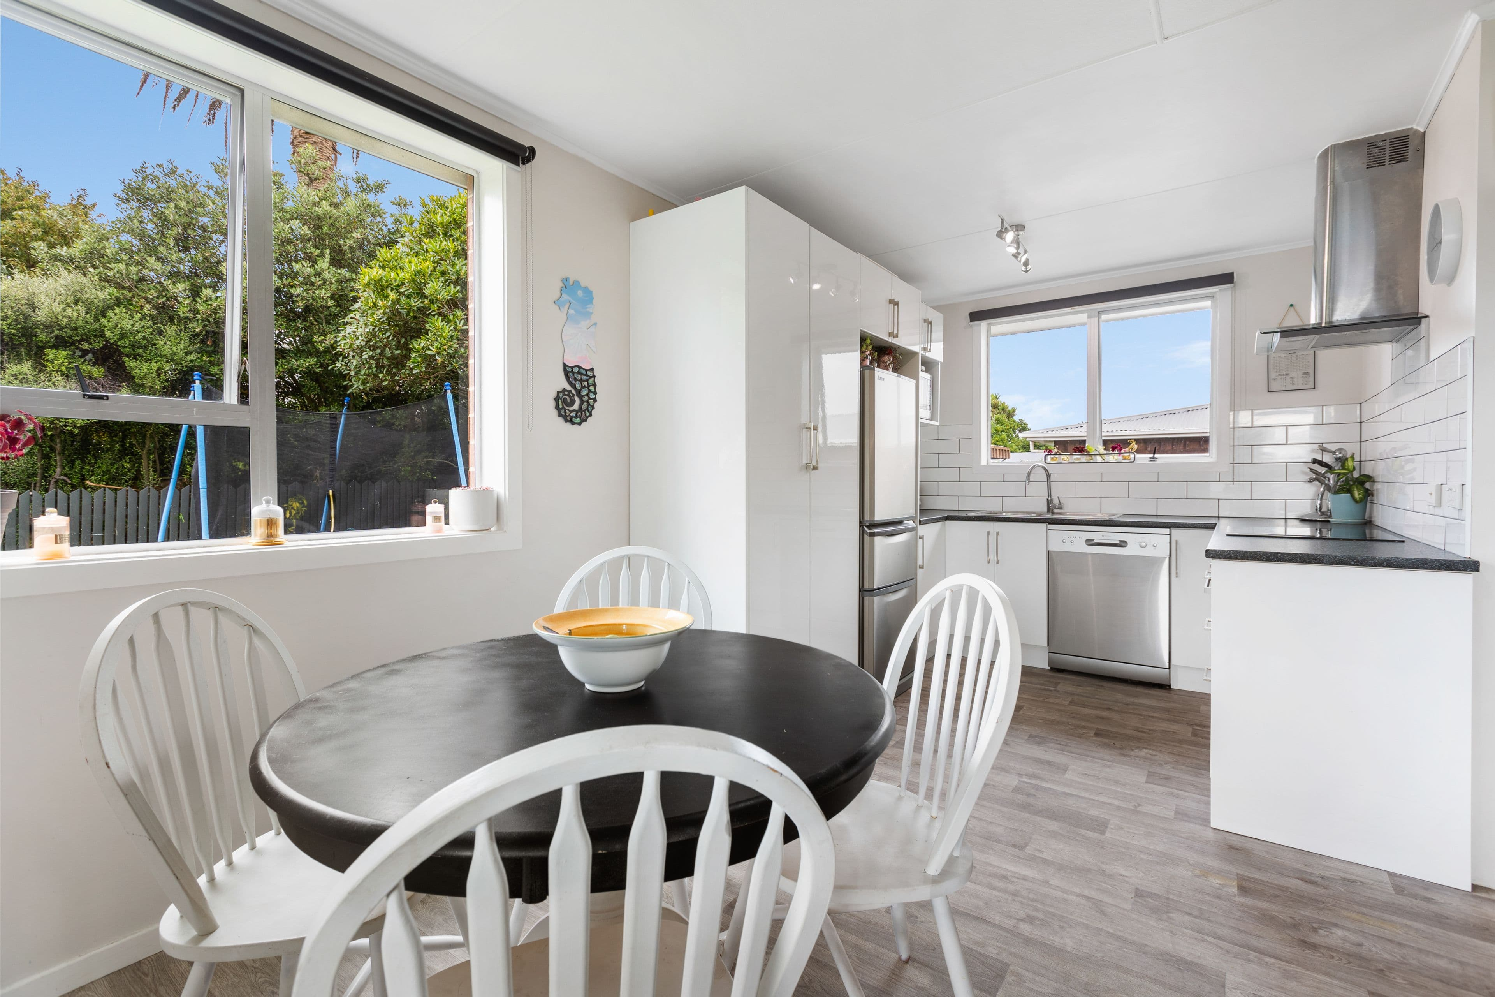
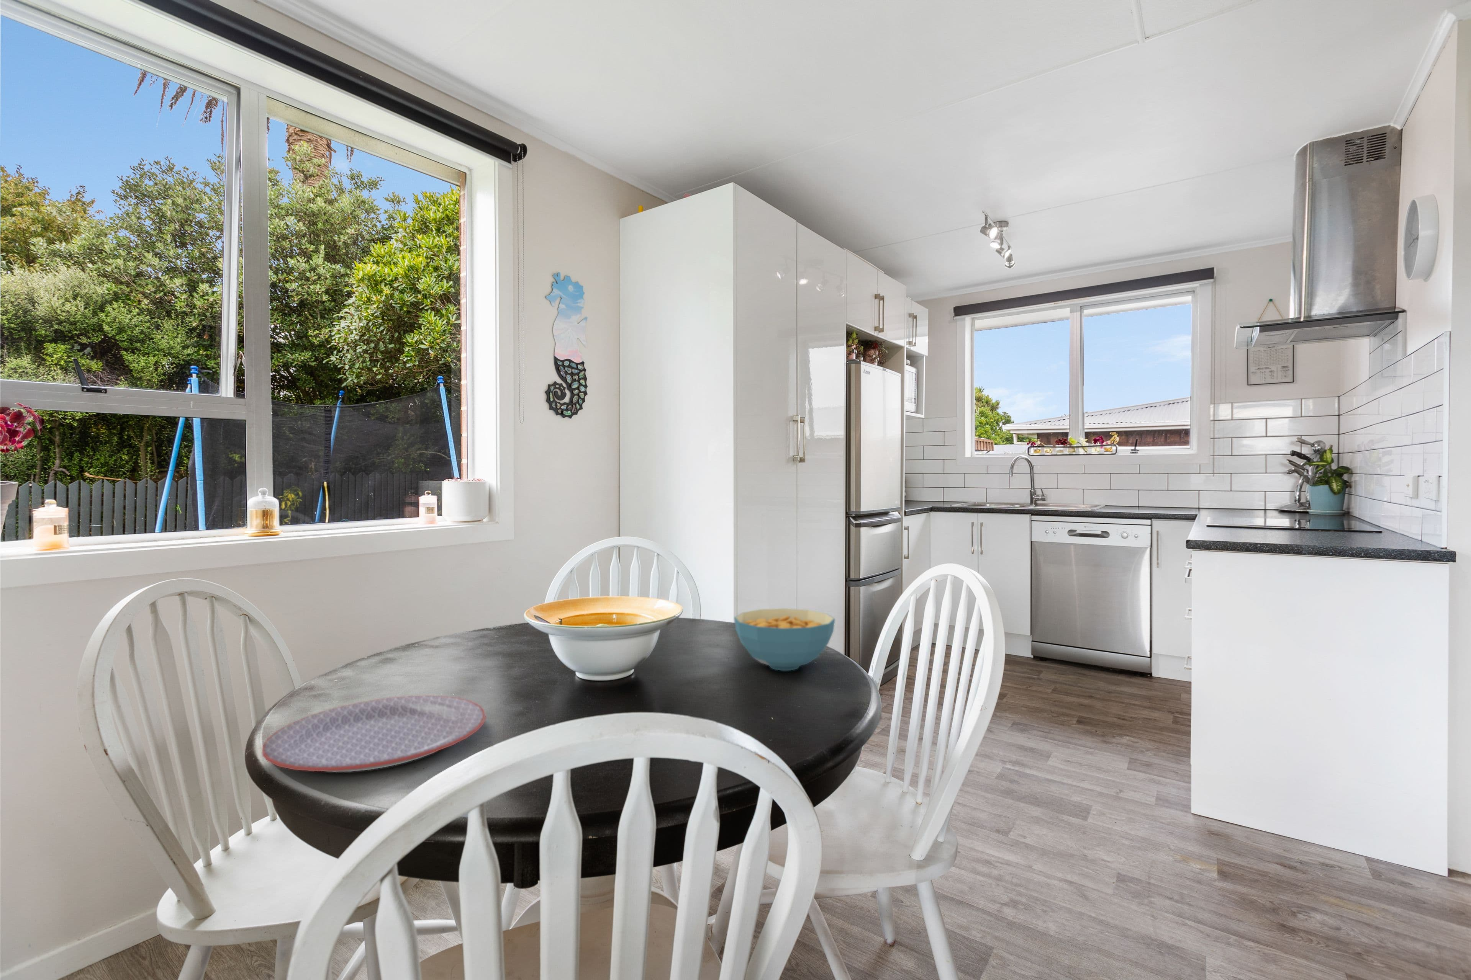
+ plate (382, 734)
+ cereal bowl (784, 642)
